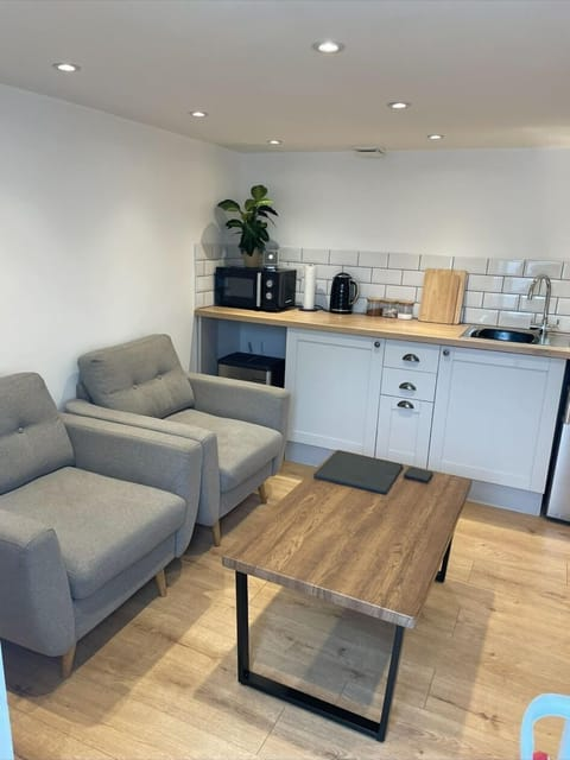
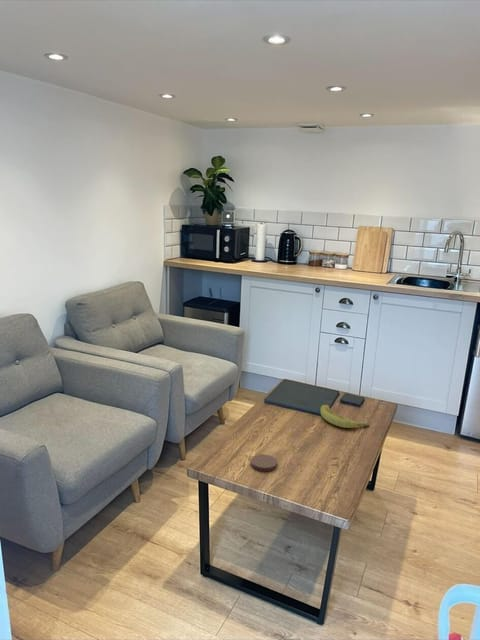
+ banana (344, 417)
+ coaster (263, 462)
